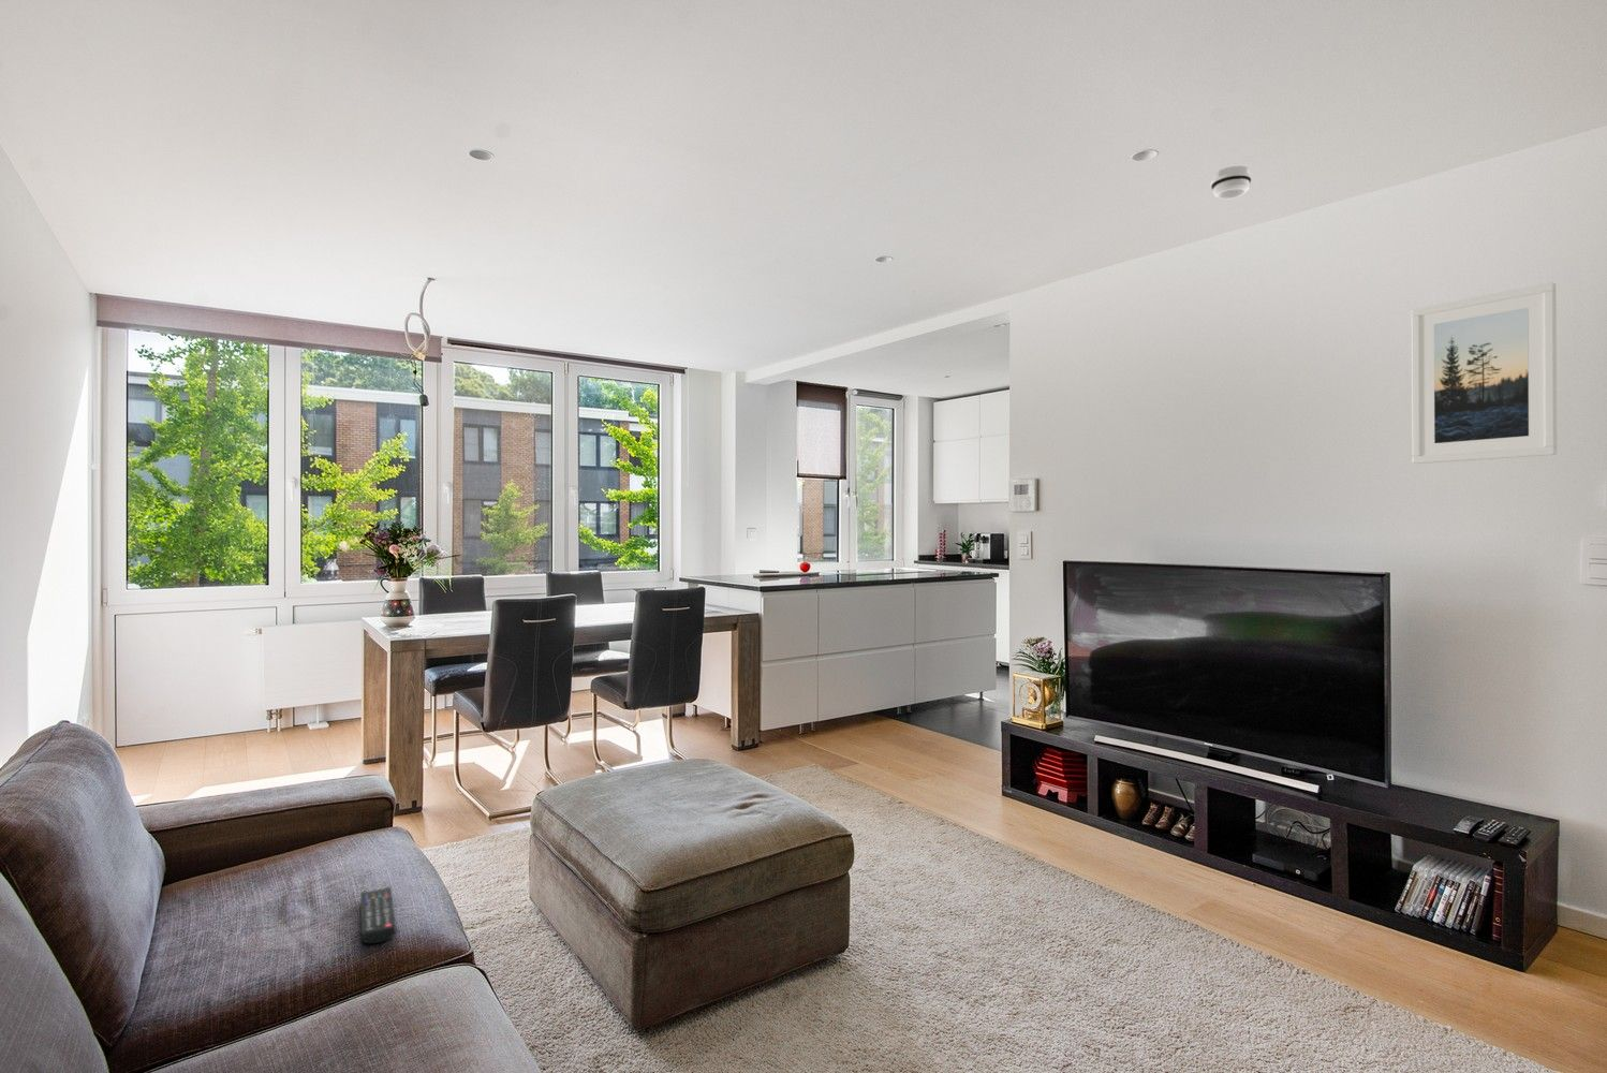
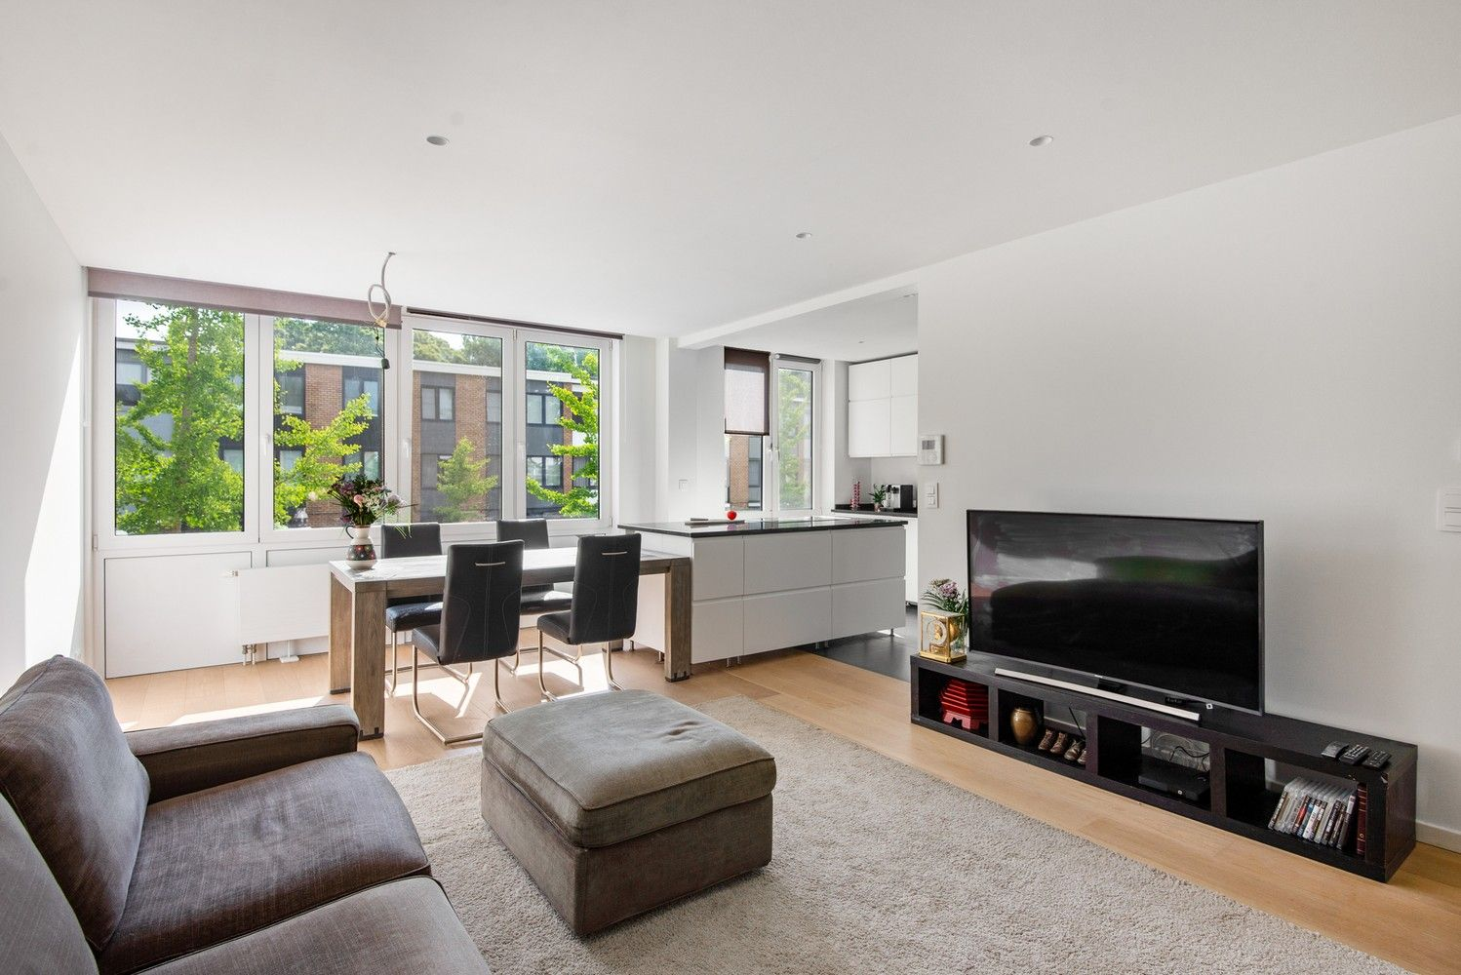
- remote control (376, 913)
- smoke detector (1231, 182)
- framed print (1479, 377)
